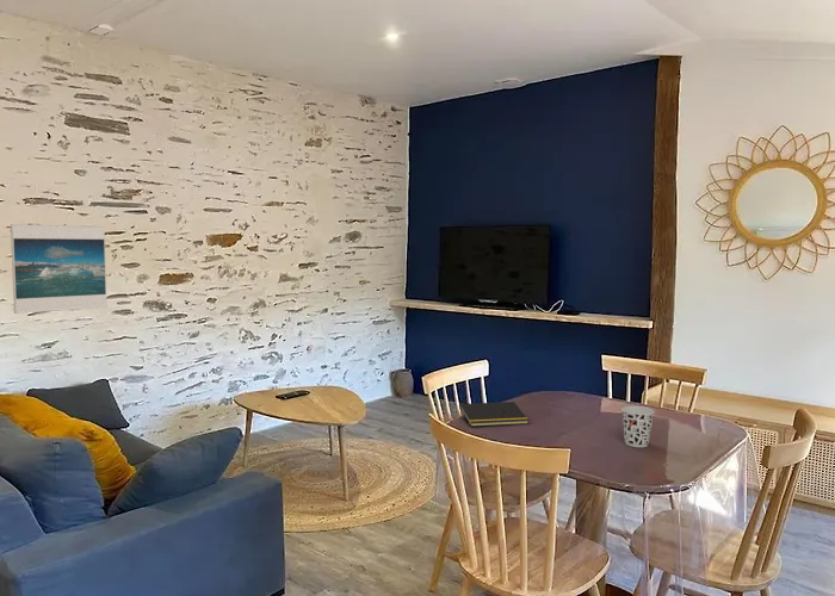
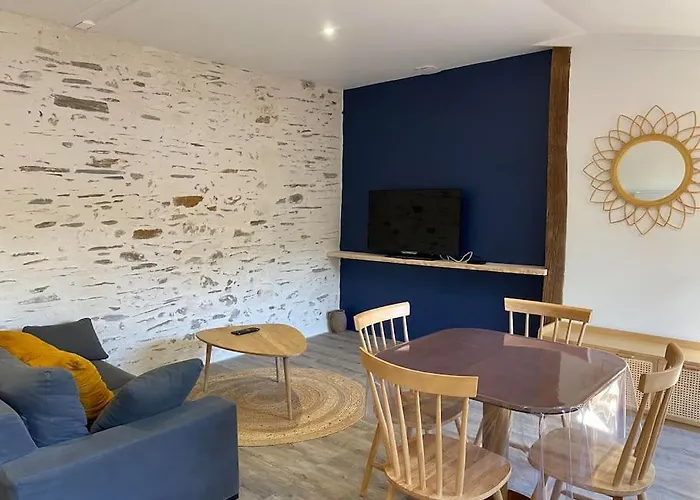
- notepad (493, 412)
- cup (637, 427)
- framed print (61, 267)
